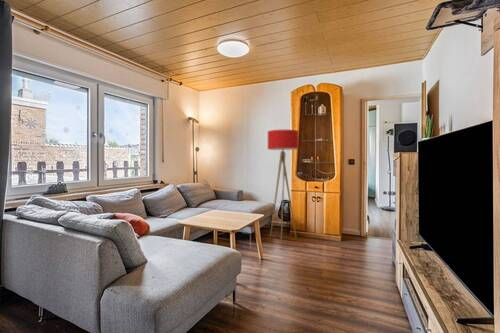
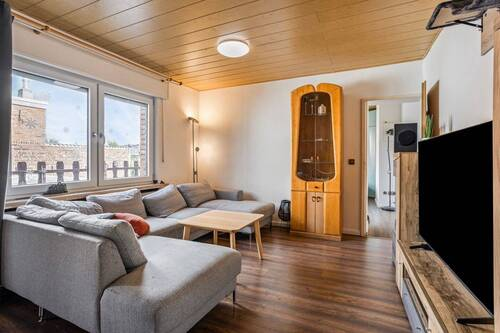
- floor lamp (283, 186)
